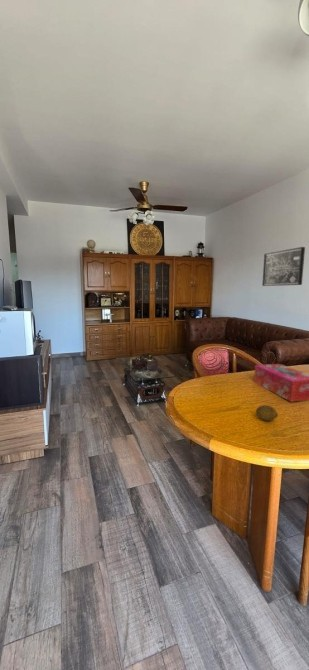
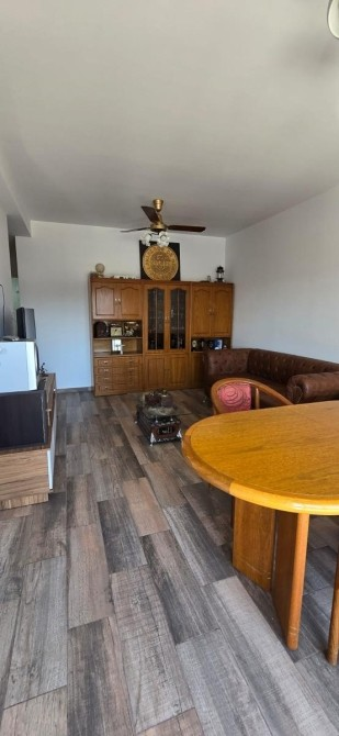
- tissue box (284, 380)
- fruit (267, 413)
- wall art (281, 268)
